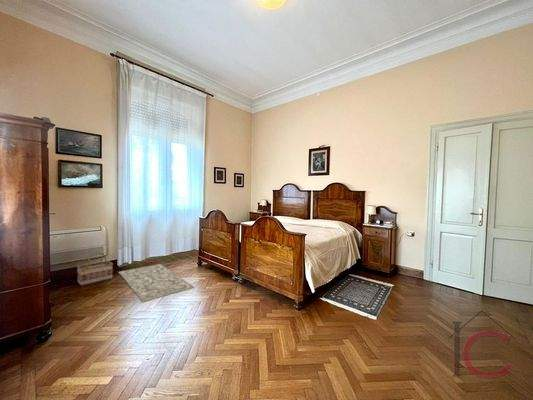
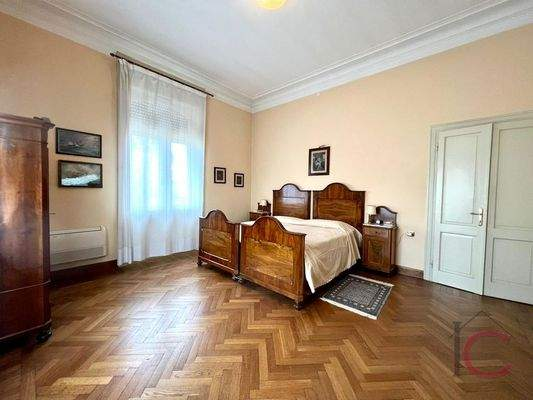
- basket (95, 265)
- rug (153, 279)
